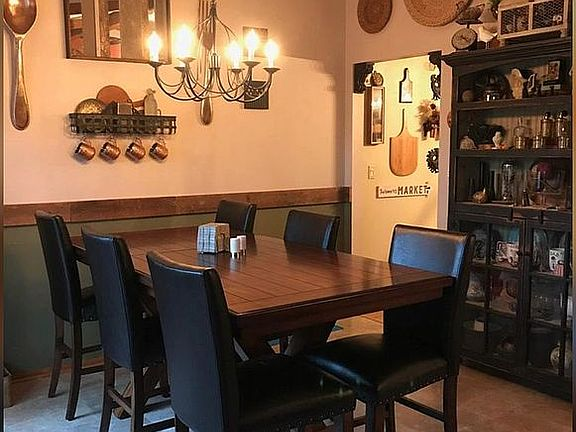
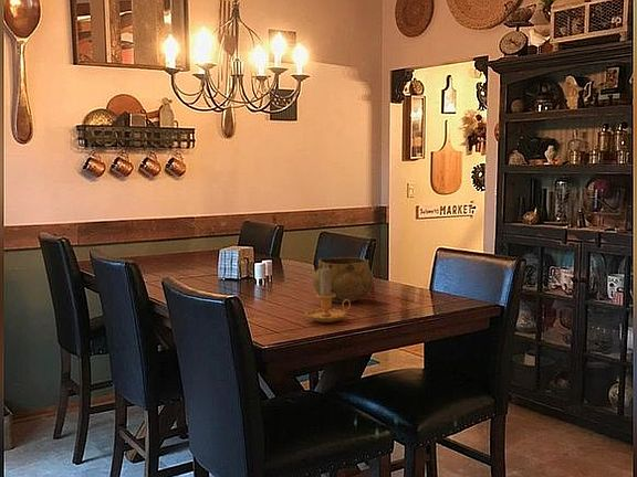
+ decorative bowl (343, 279)
+ candle (330, 293)
